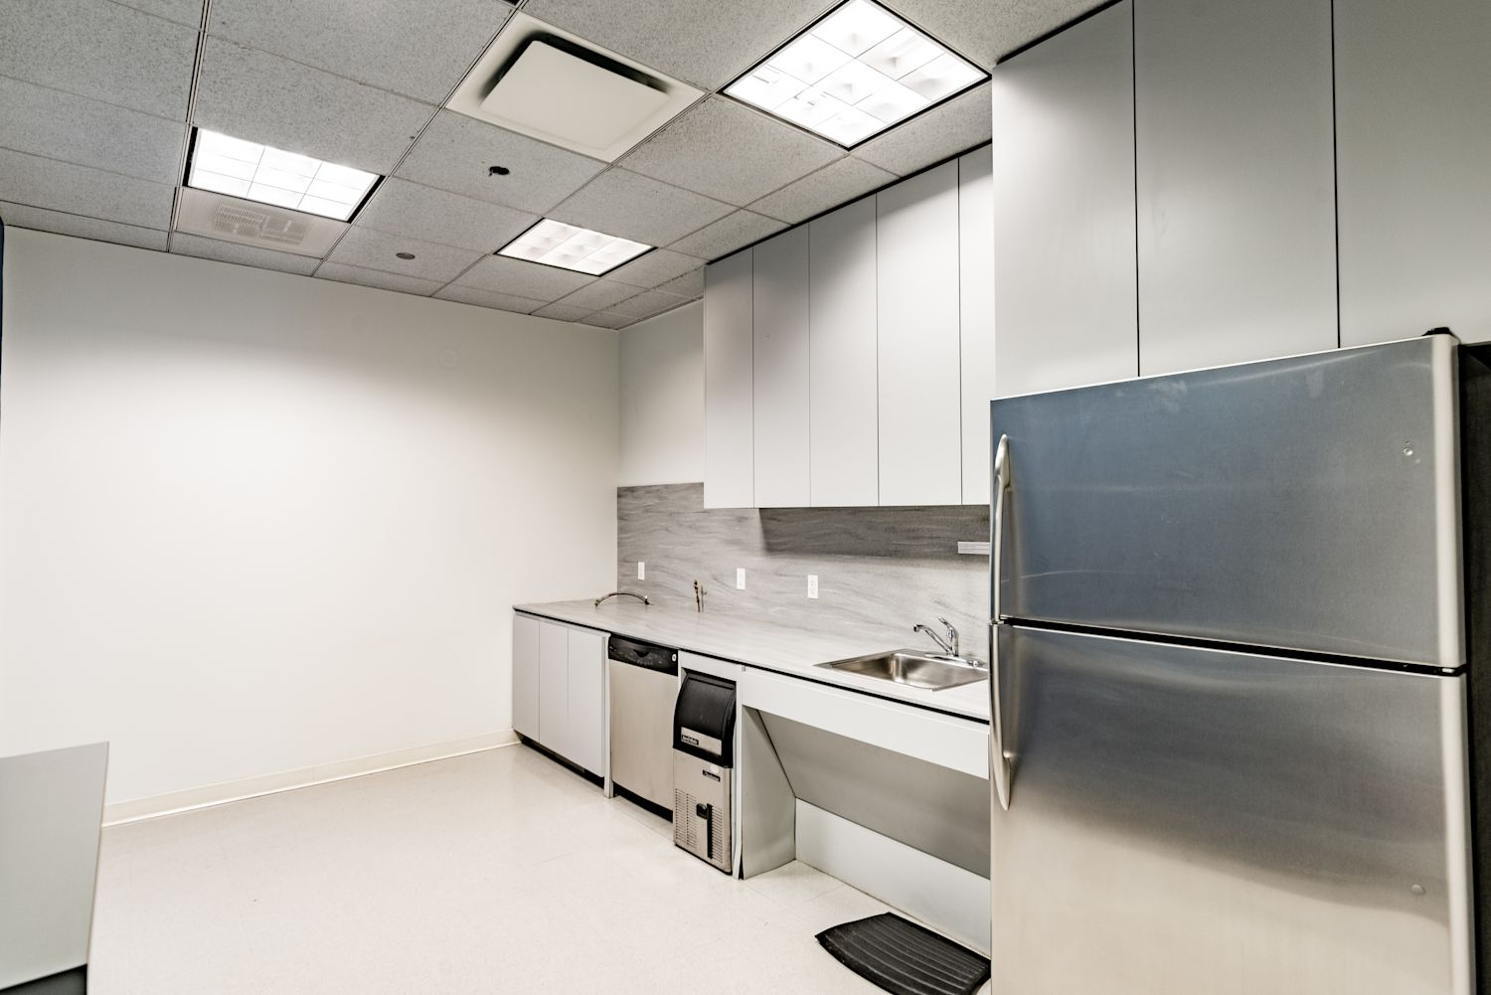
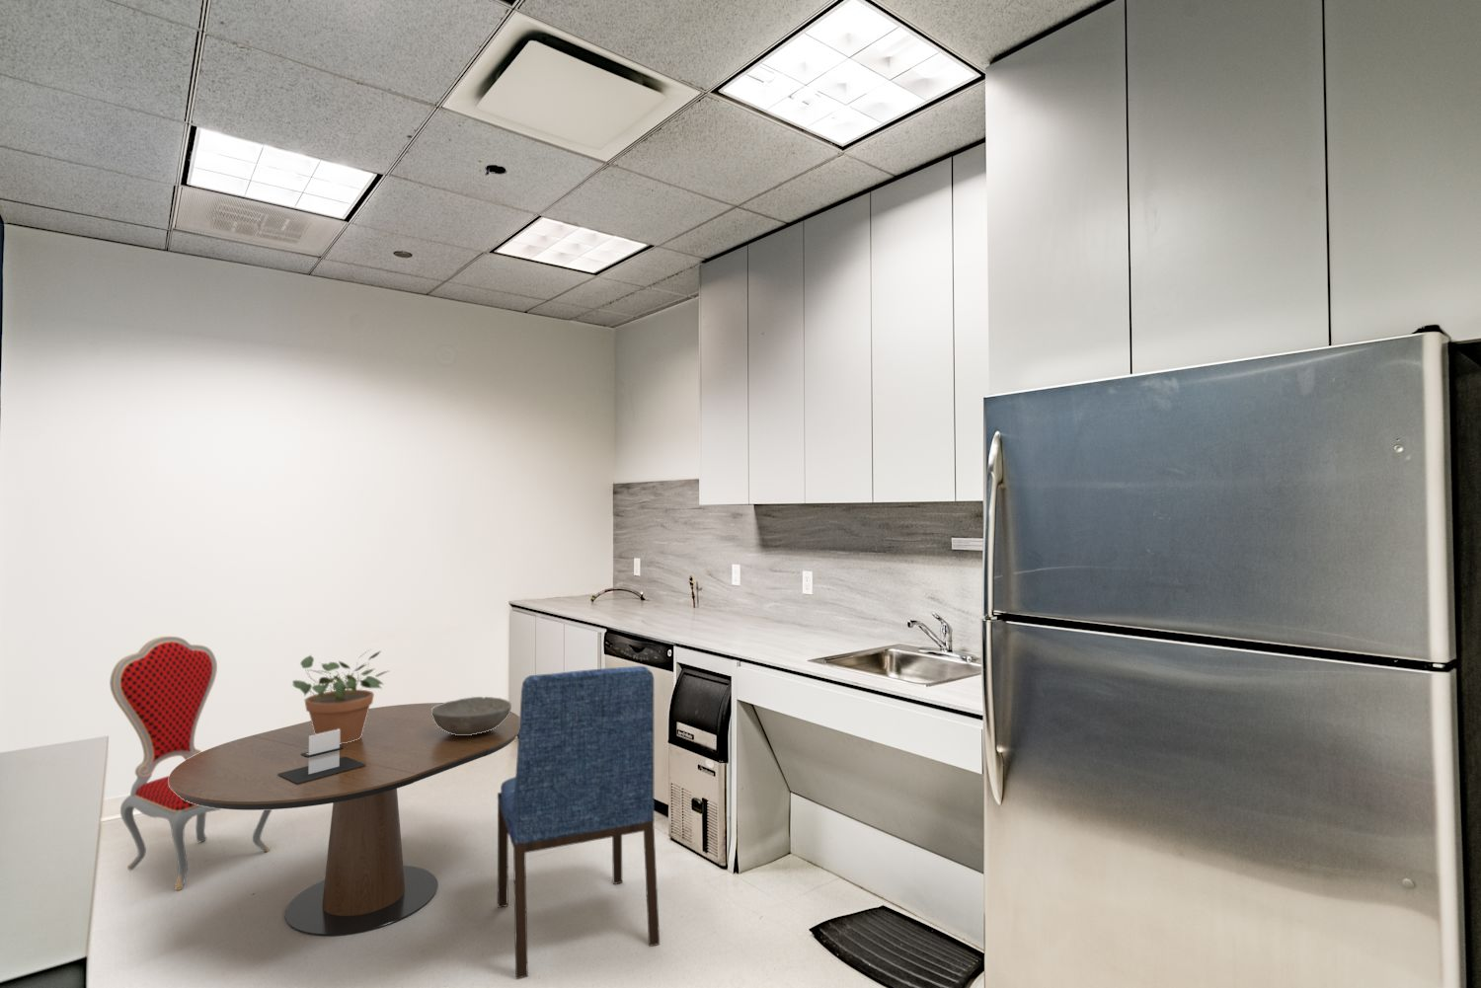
+ dining chair (575, 791)
+ dining chair (194, 749)
+ dining table (352, 815)
+ bowl (471, 718)
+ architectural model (323, 750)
+ potted plant (344, 694)
